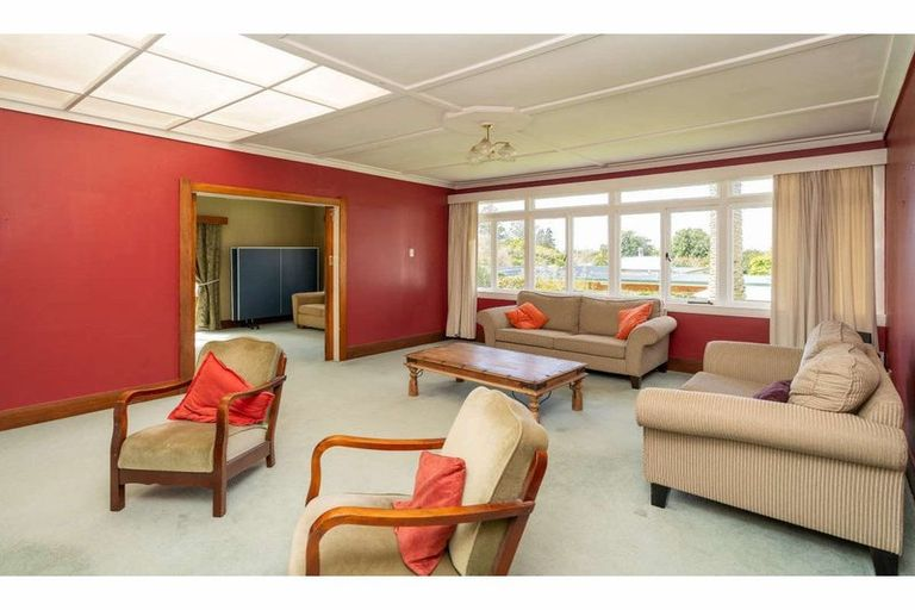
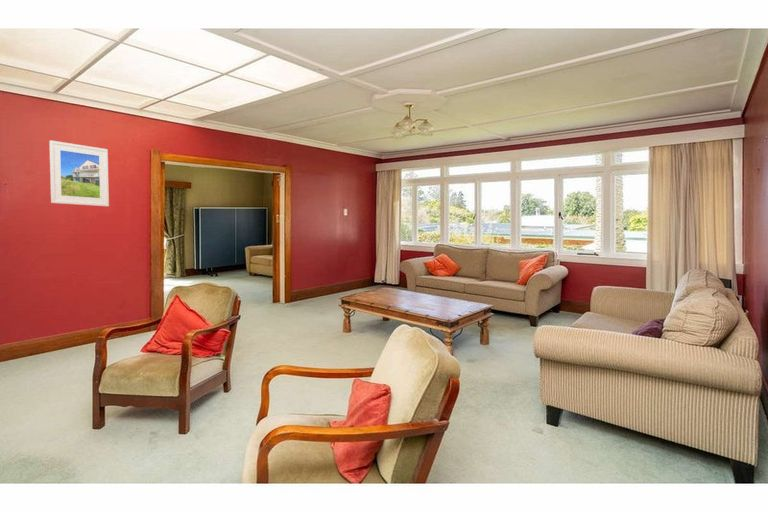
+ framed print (80, 175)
